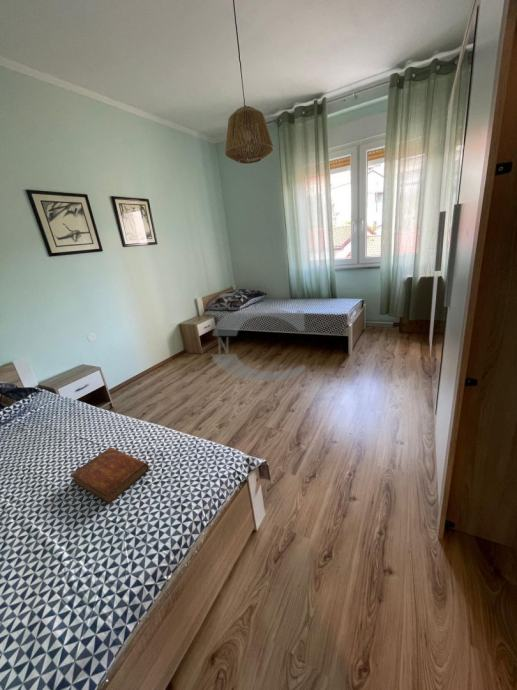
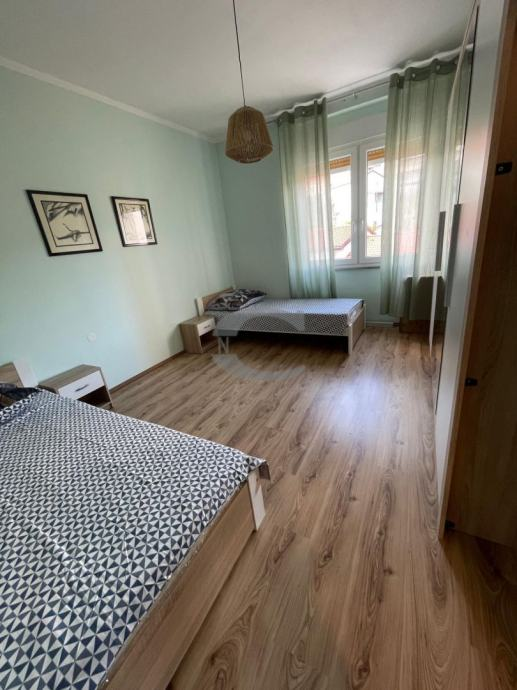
- bible (110, 471)
